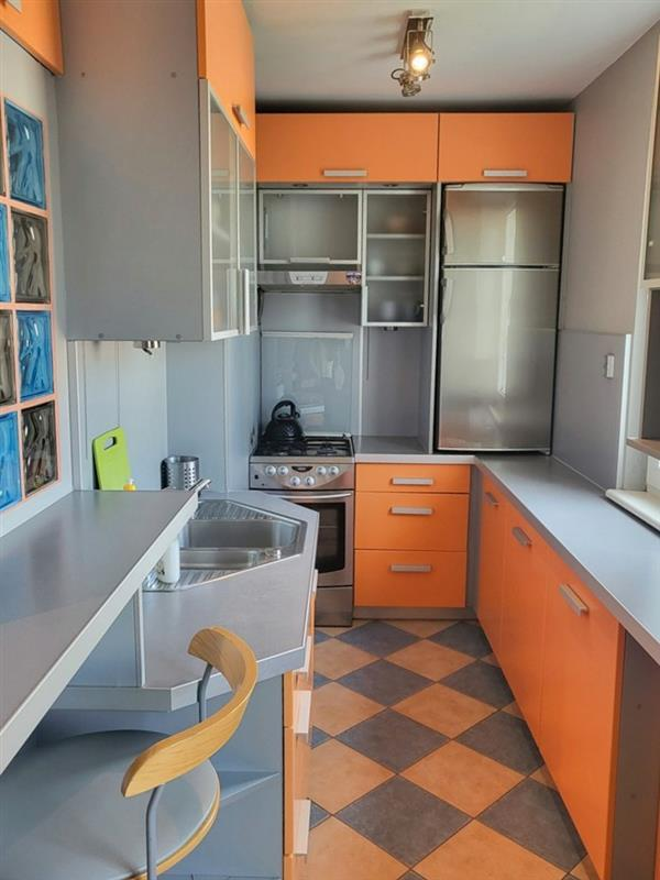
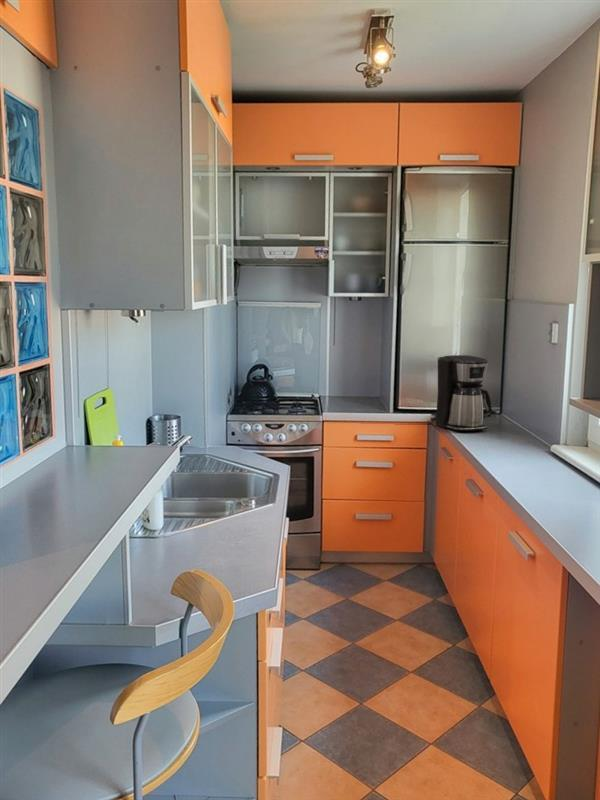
+ coffee maker (463, 391)
